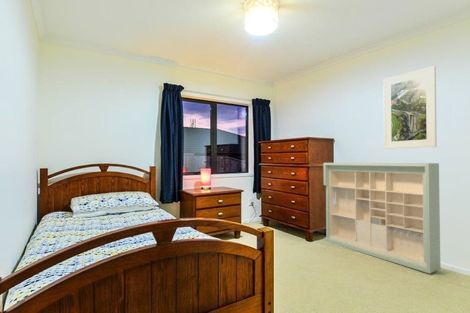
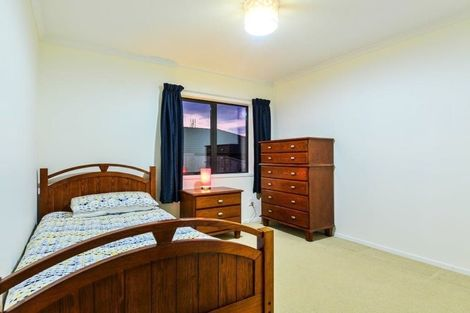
- shelving unit (374, 207)
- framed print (408, 110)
